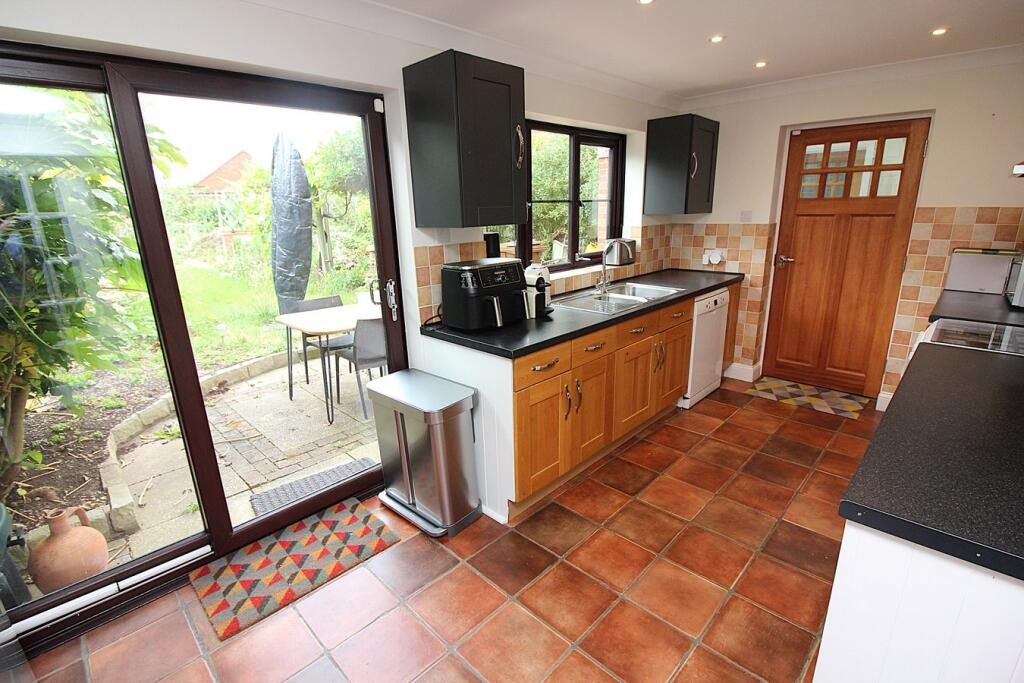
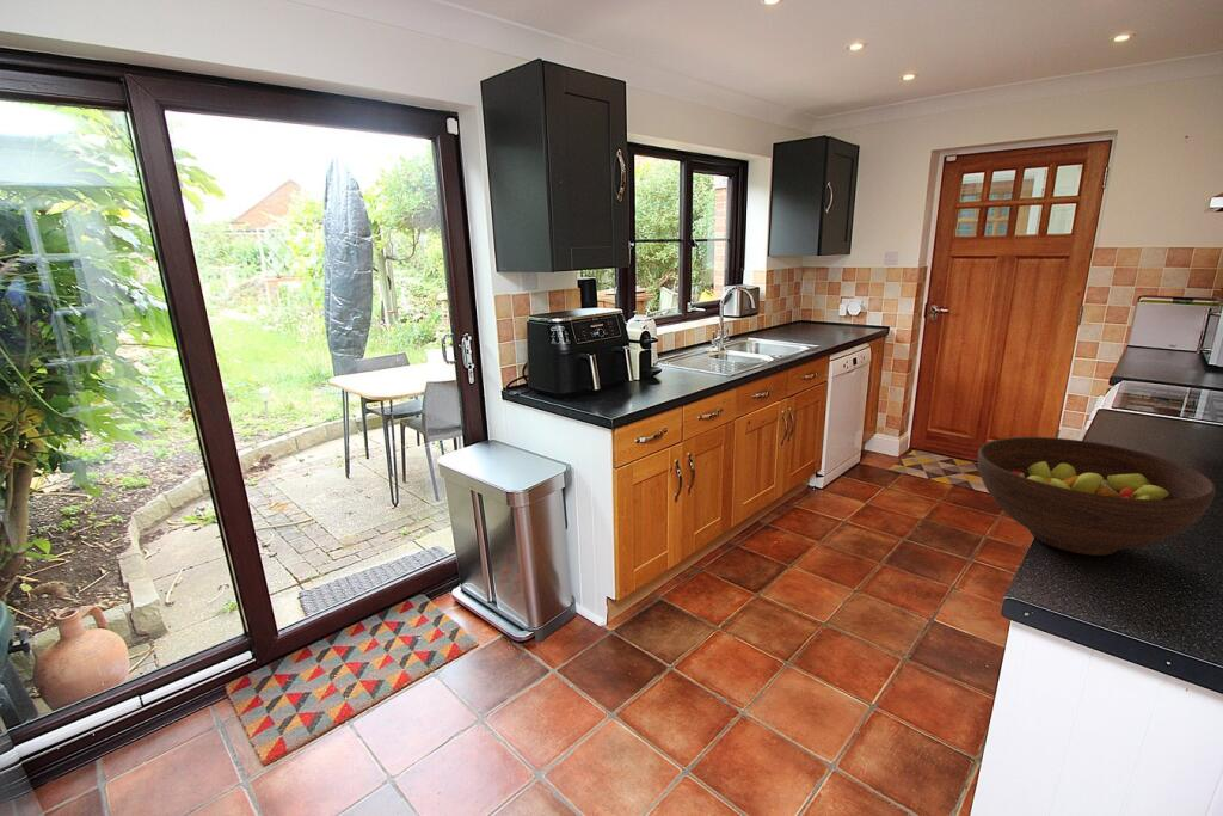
+ fruit bowl (1077, 503)
